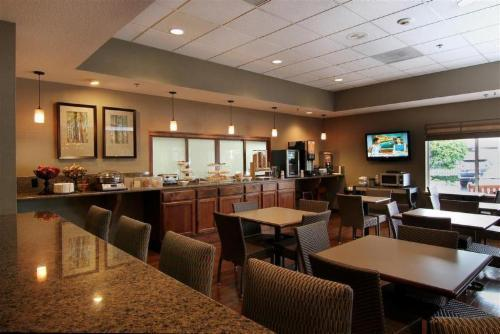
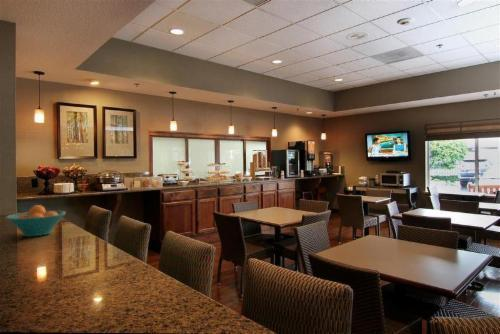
+ fruit bowl (37, 219)
